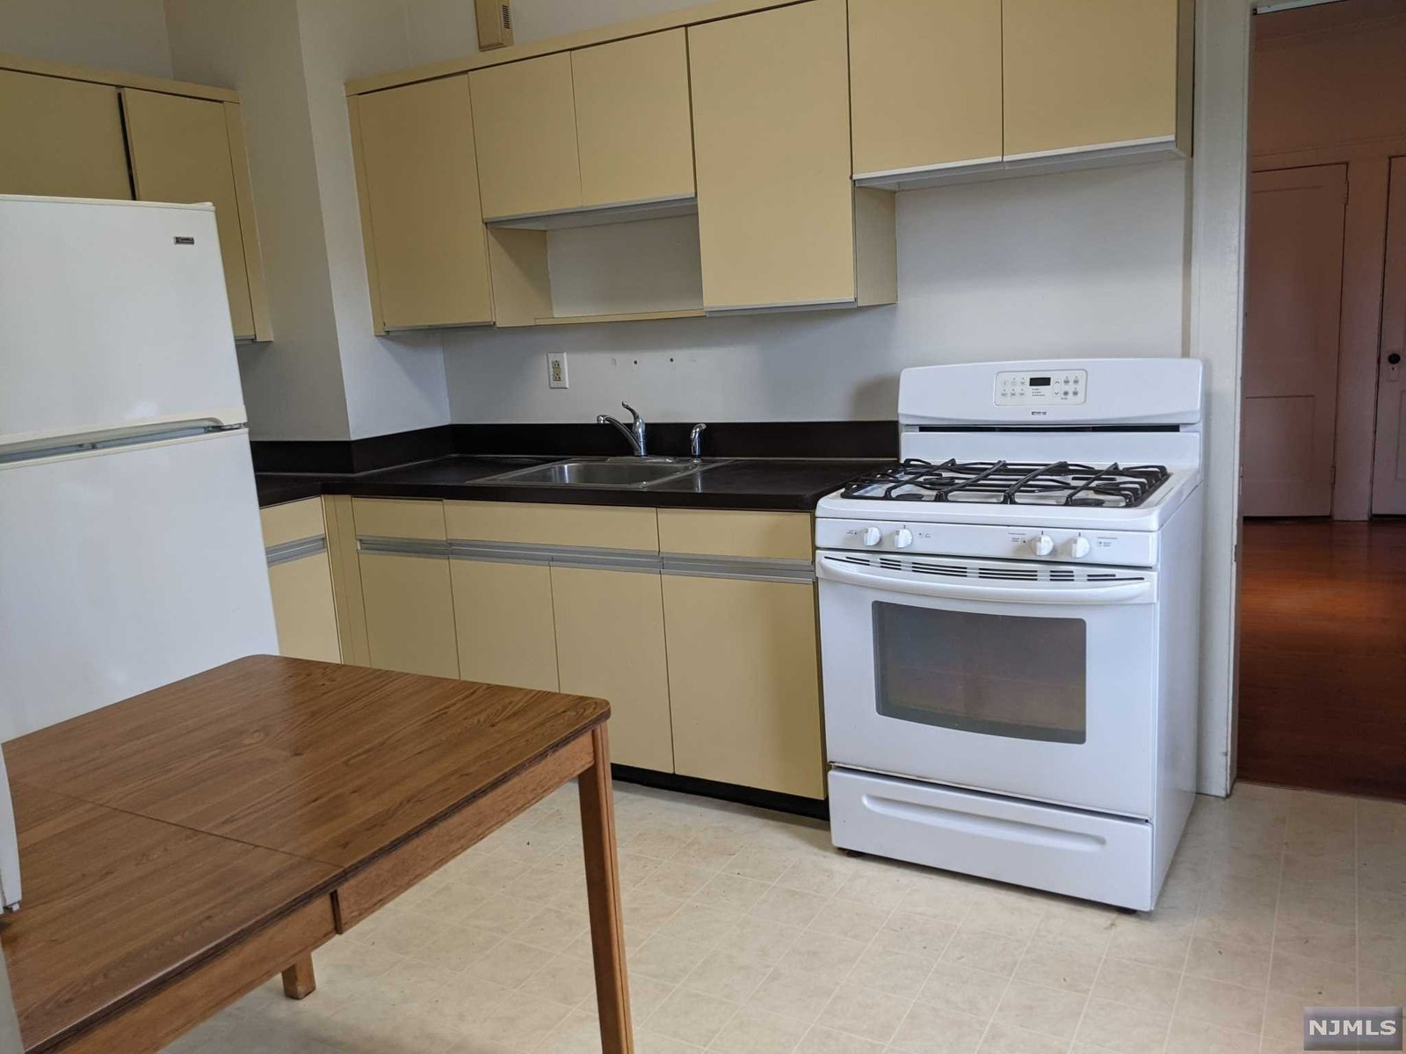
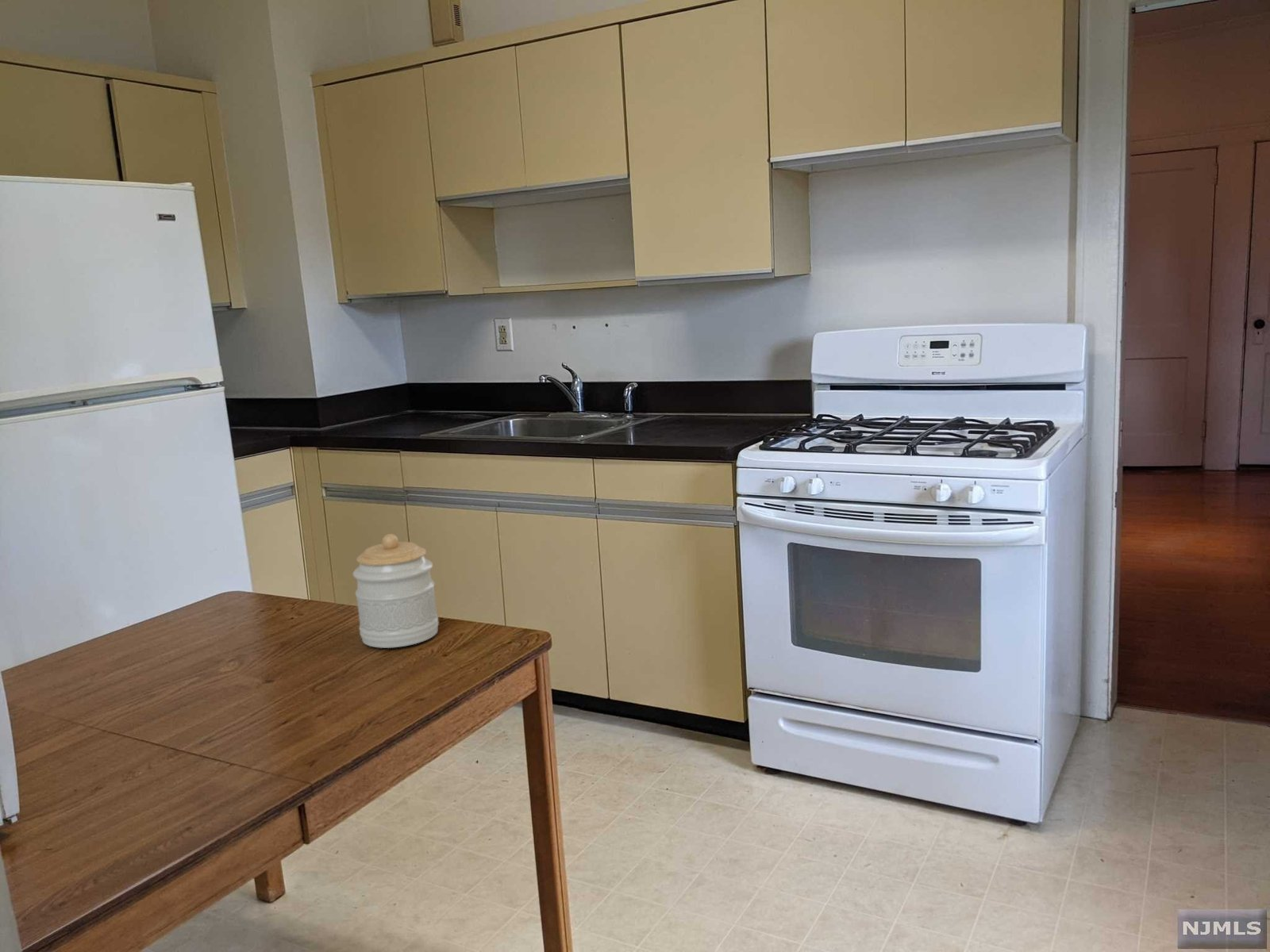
+ jar (394, 585)
